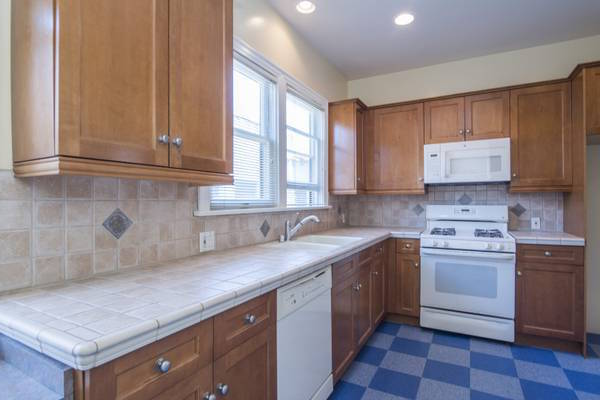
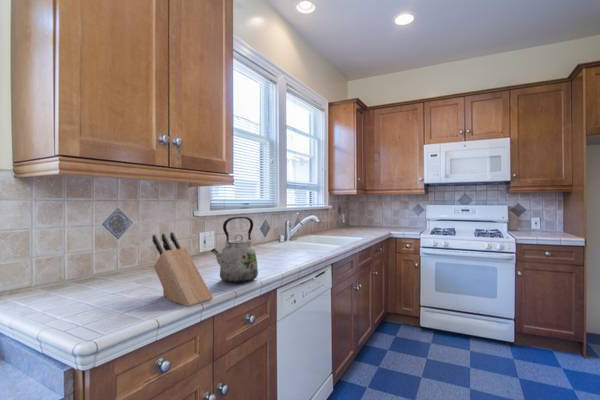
+ knife block (179, 265)
+ kettle (233, 249)
